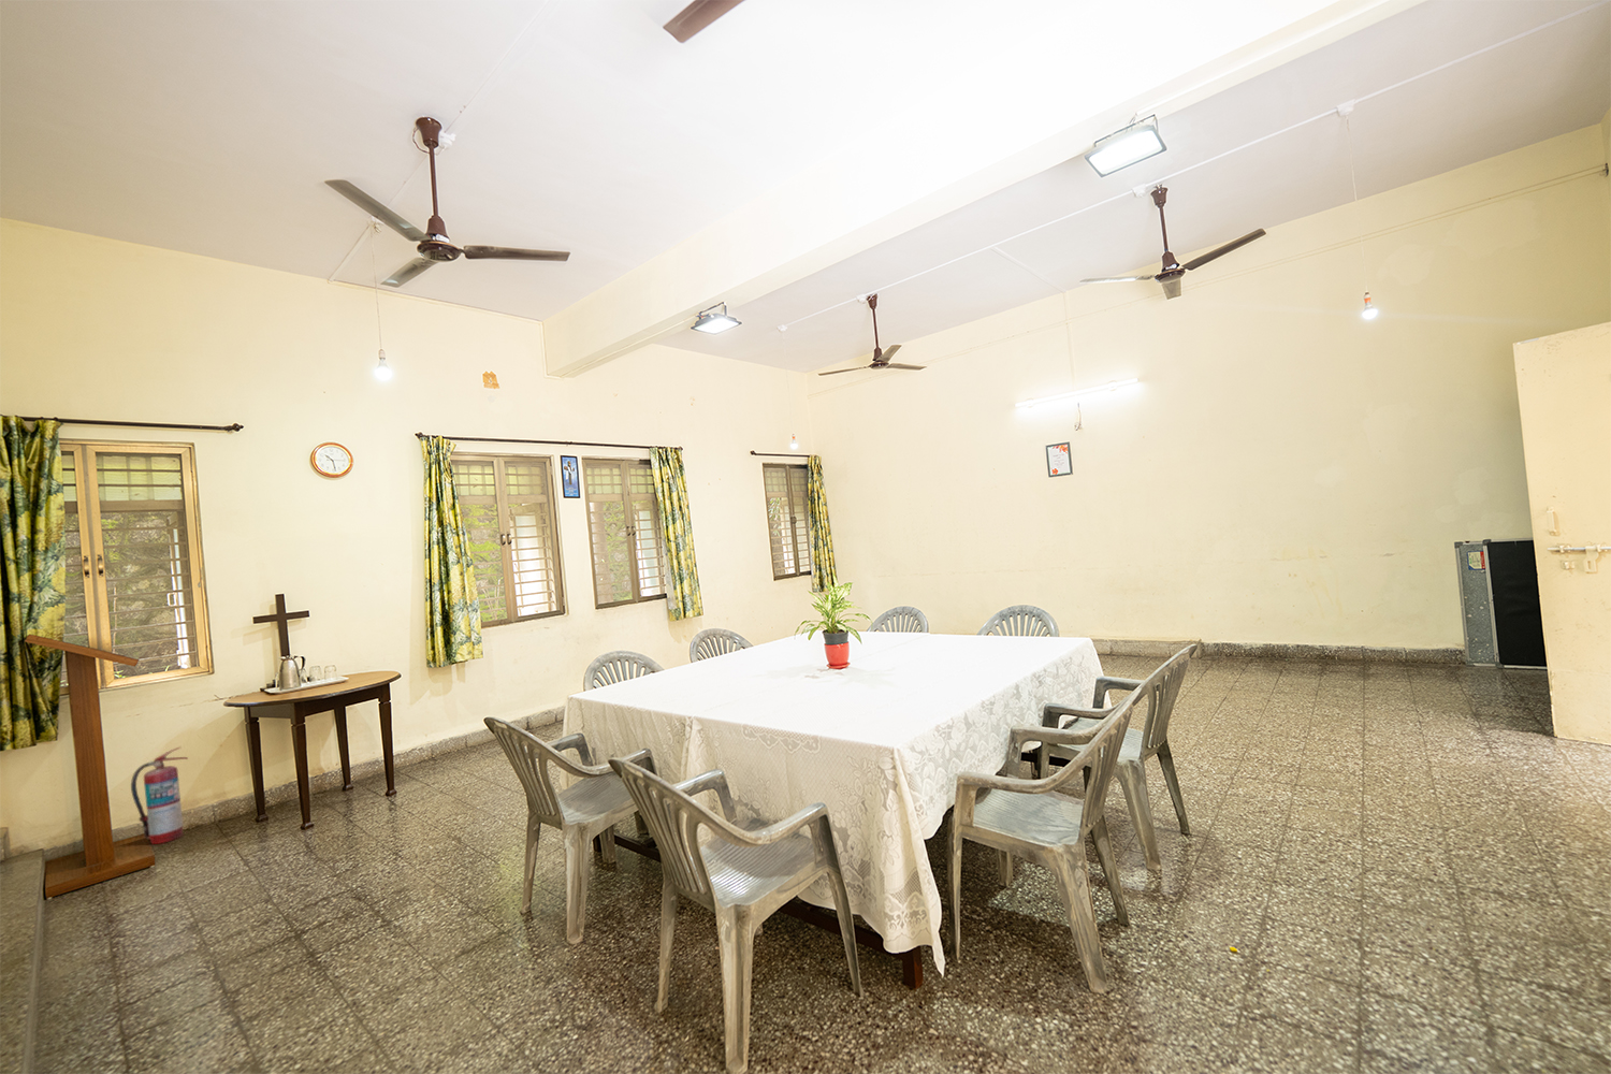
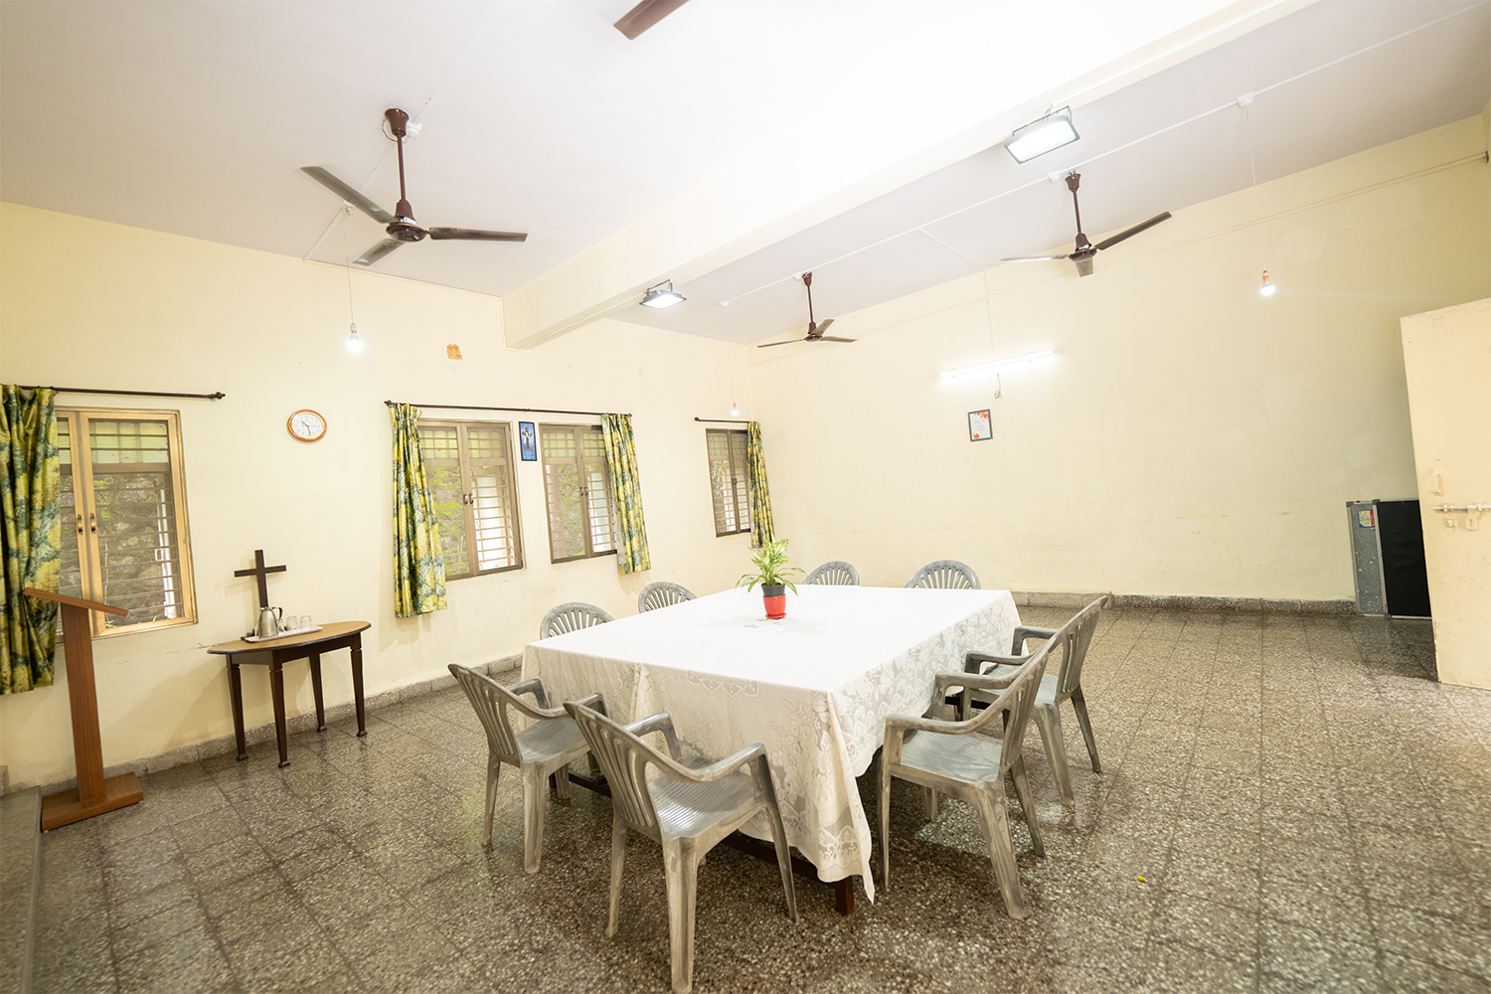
- fire extinguisher (161, 795)
